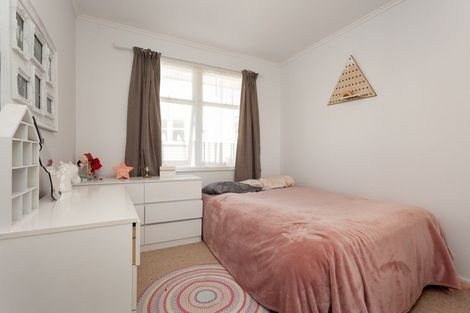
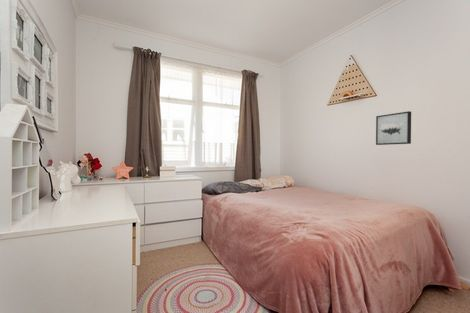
+ wall art (392, 129)
